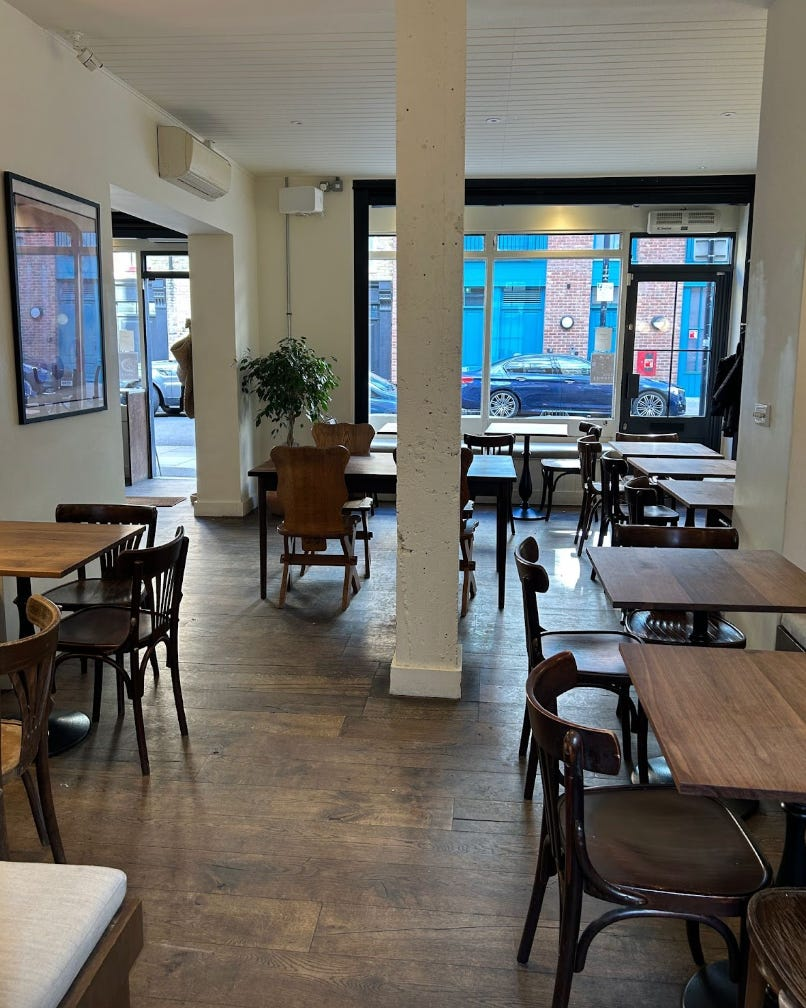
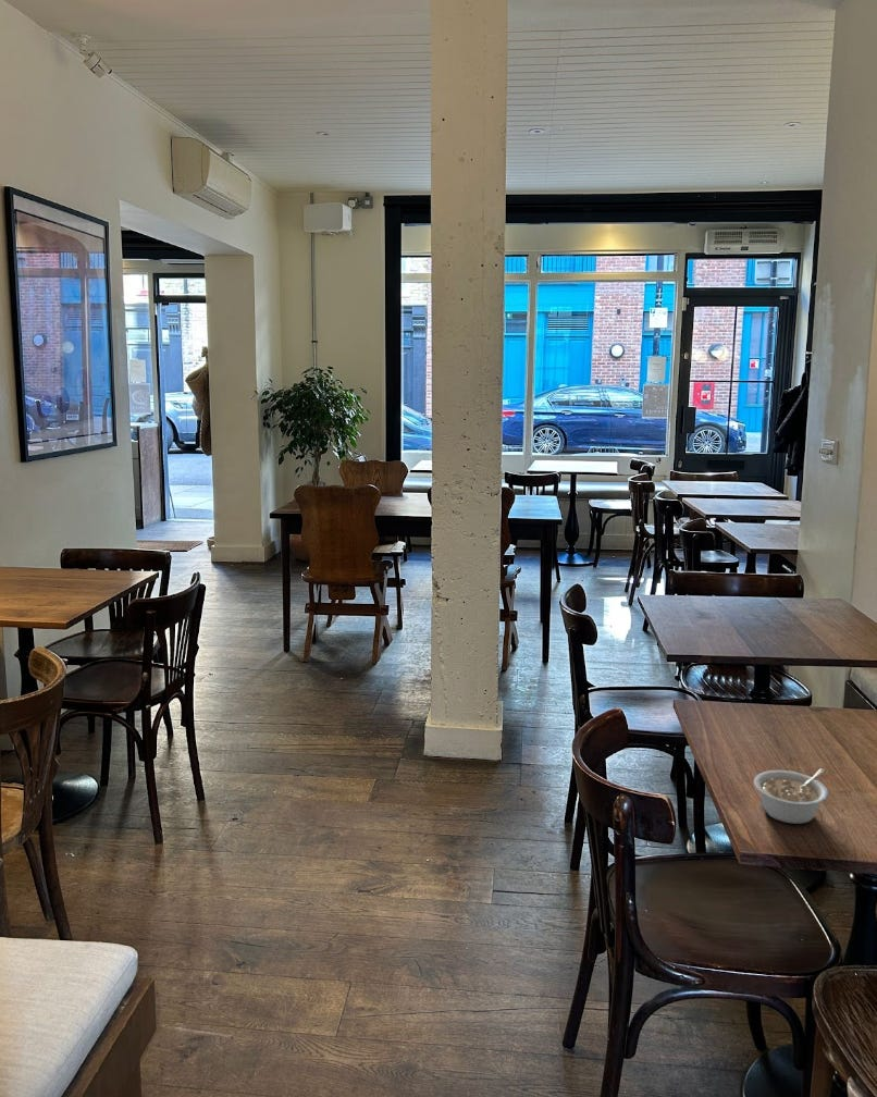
+ legume (789, 794)
